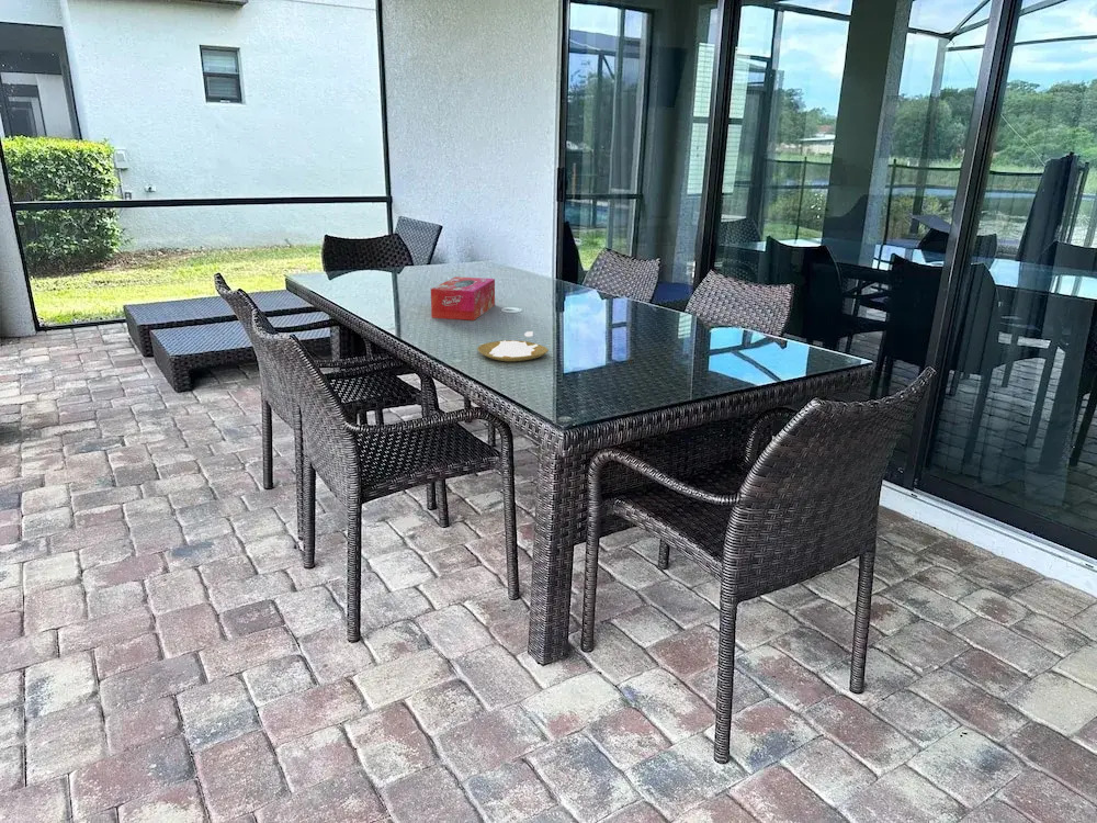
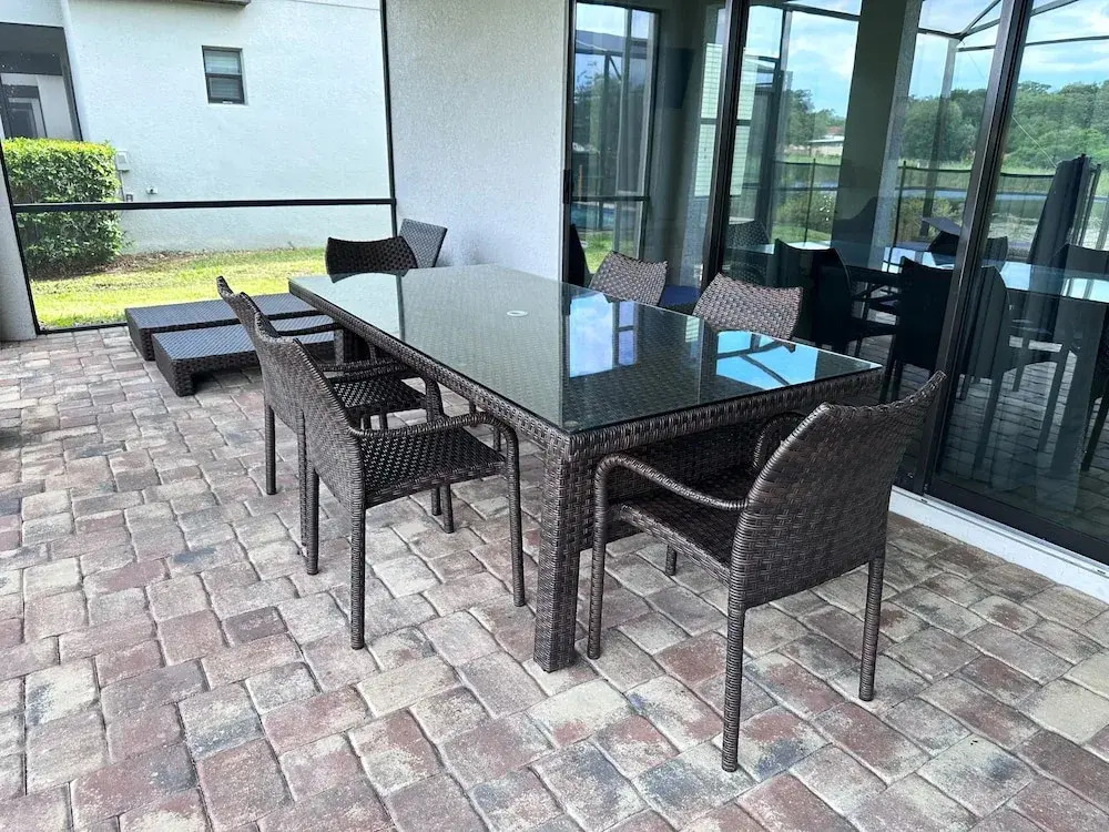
- placemat (512, 345)
- tissue box (464, 297)
